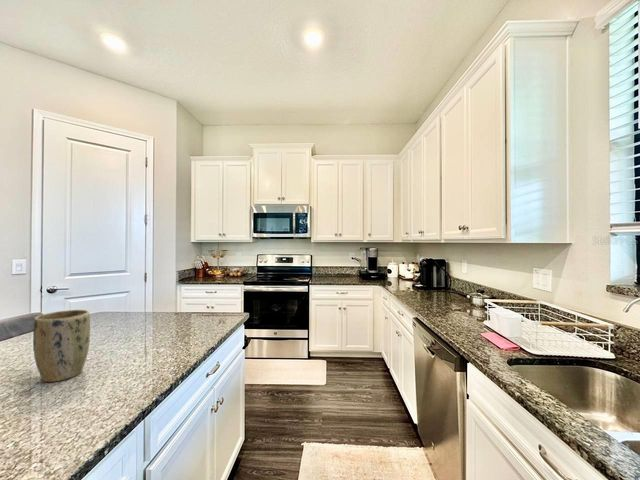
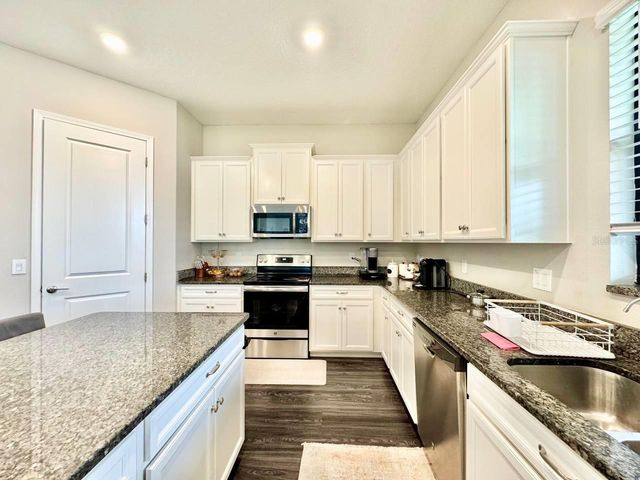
- plant pot (62, 344)
